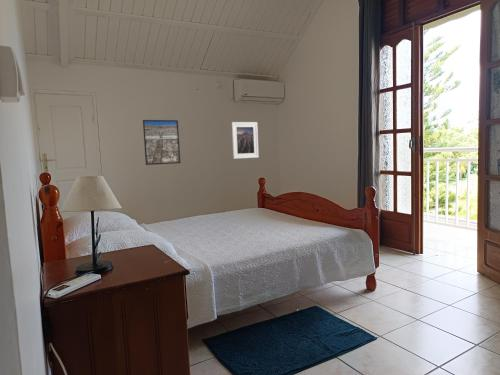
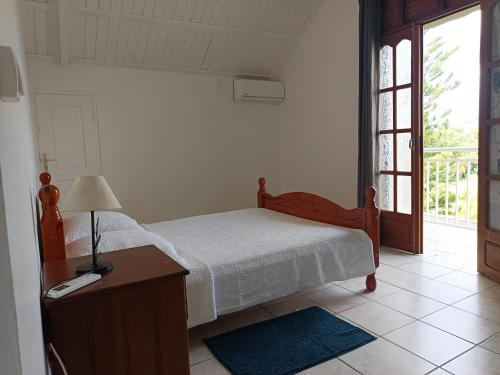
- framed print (162, 142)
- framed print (245, 140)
